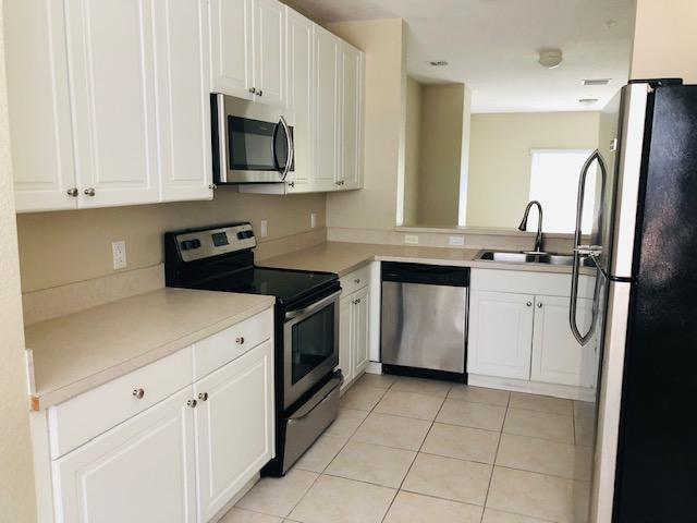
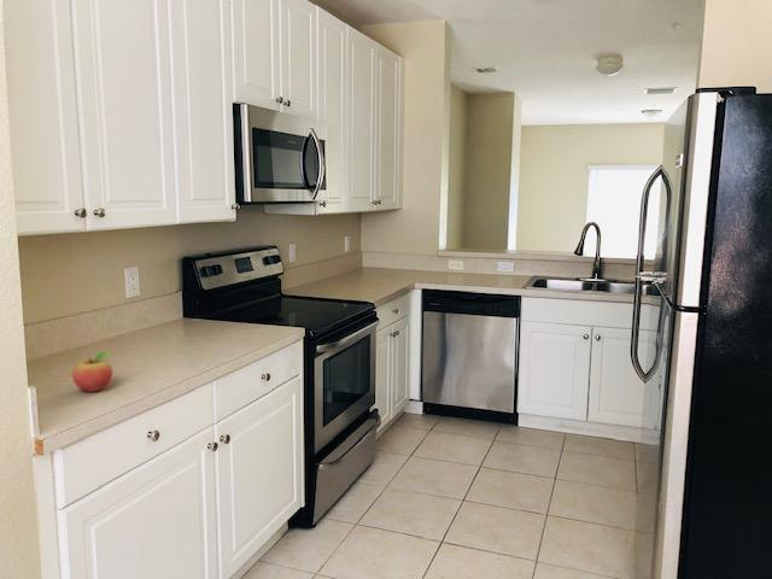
+ fruit (92, 370)
